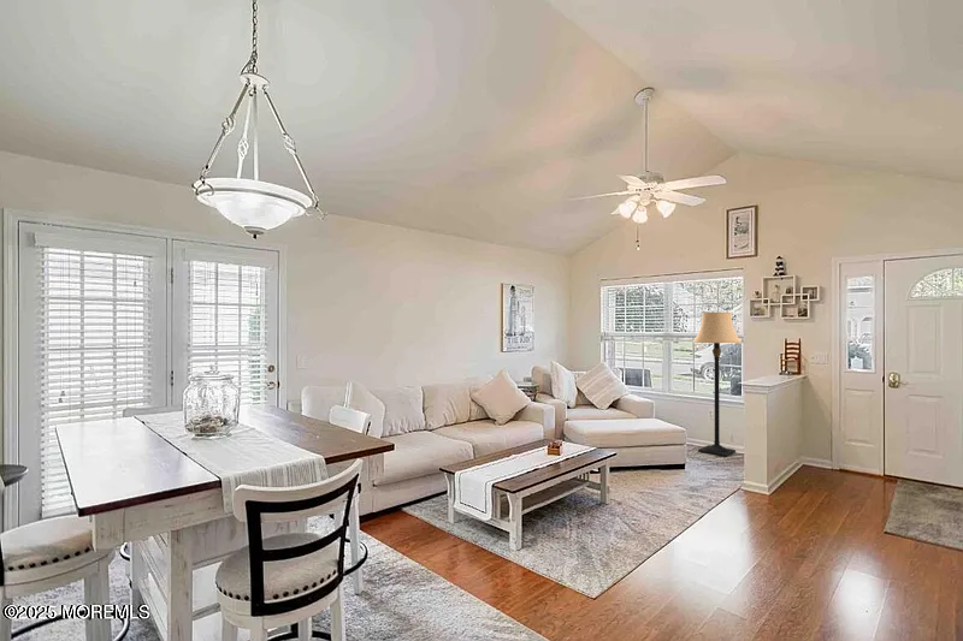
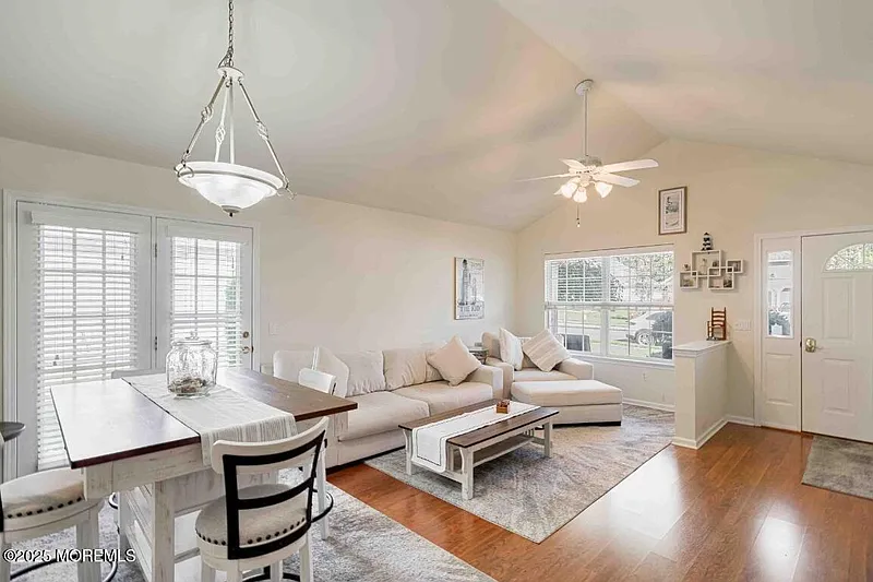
- lamp (716, 381)
